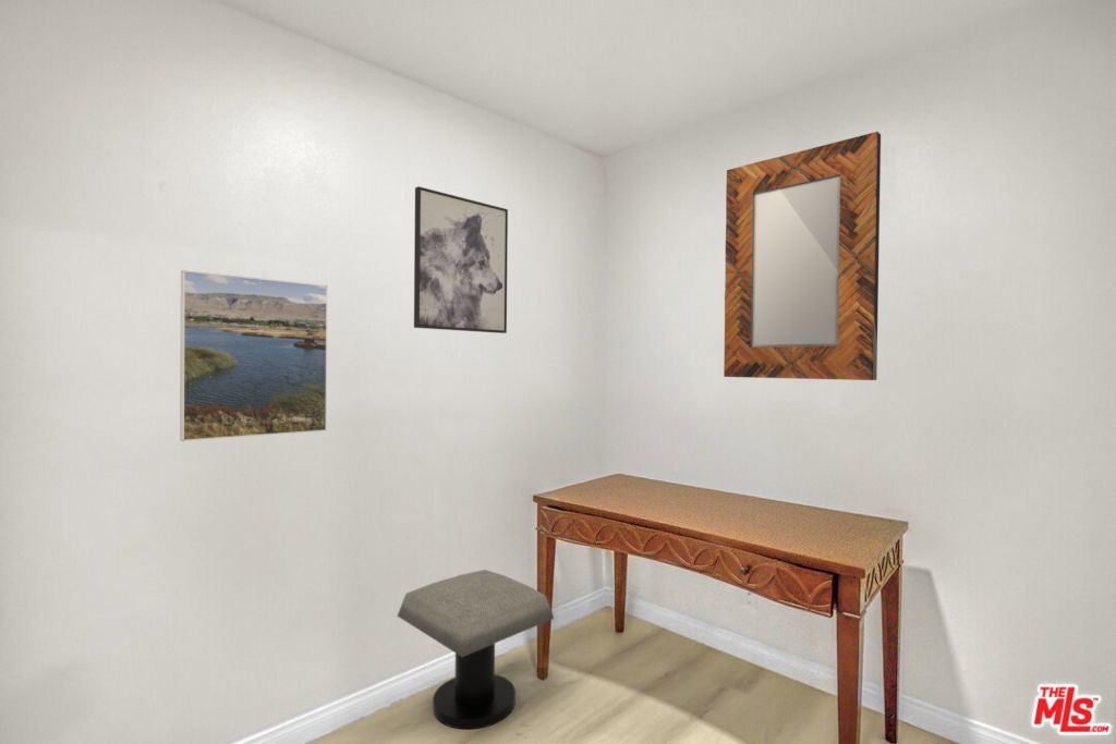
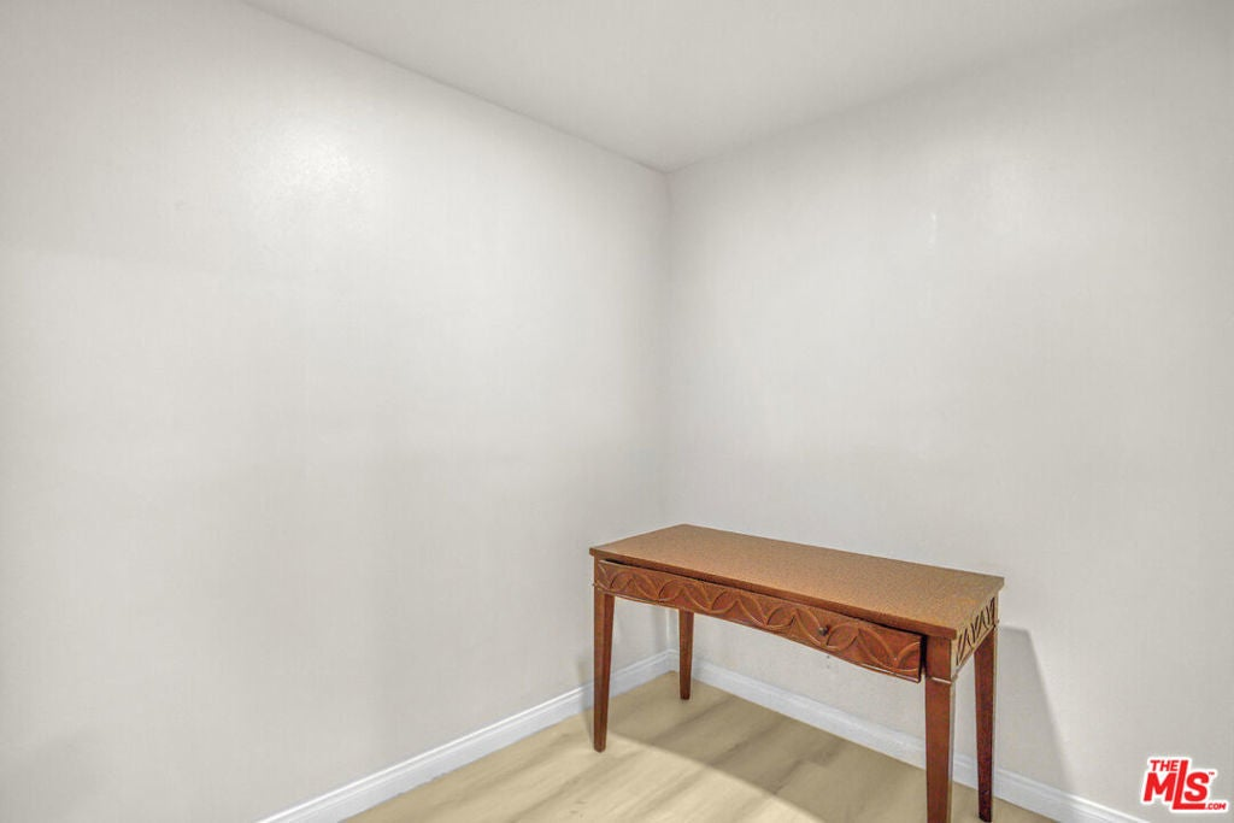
- wall art (463, 265)
- home mirror (794, 266)
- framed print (258, 356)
- stool (475, 645)
